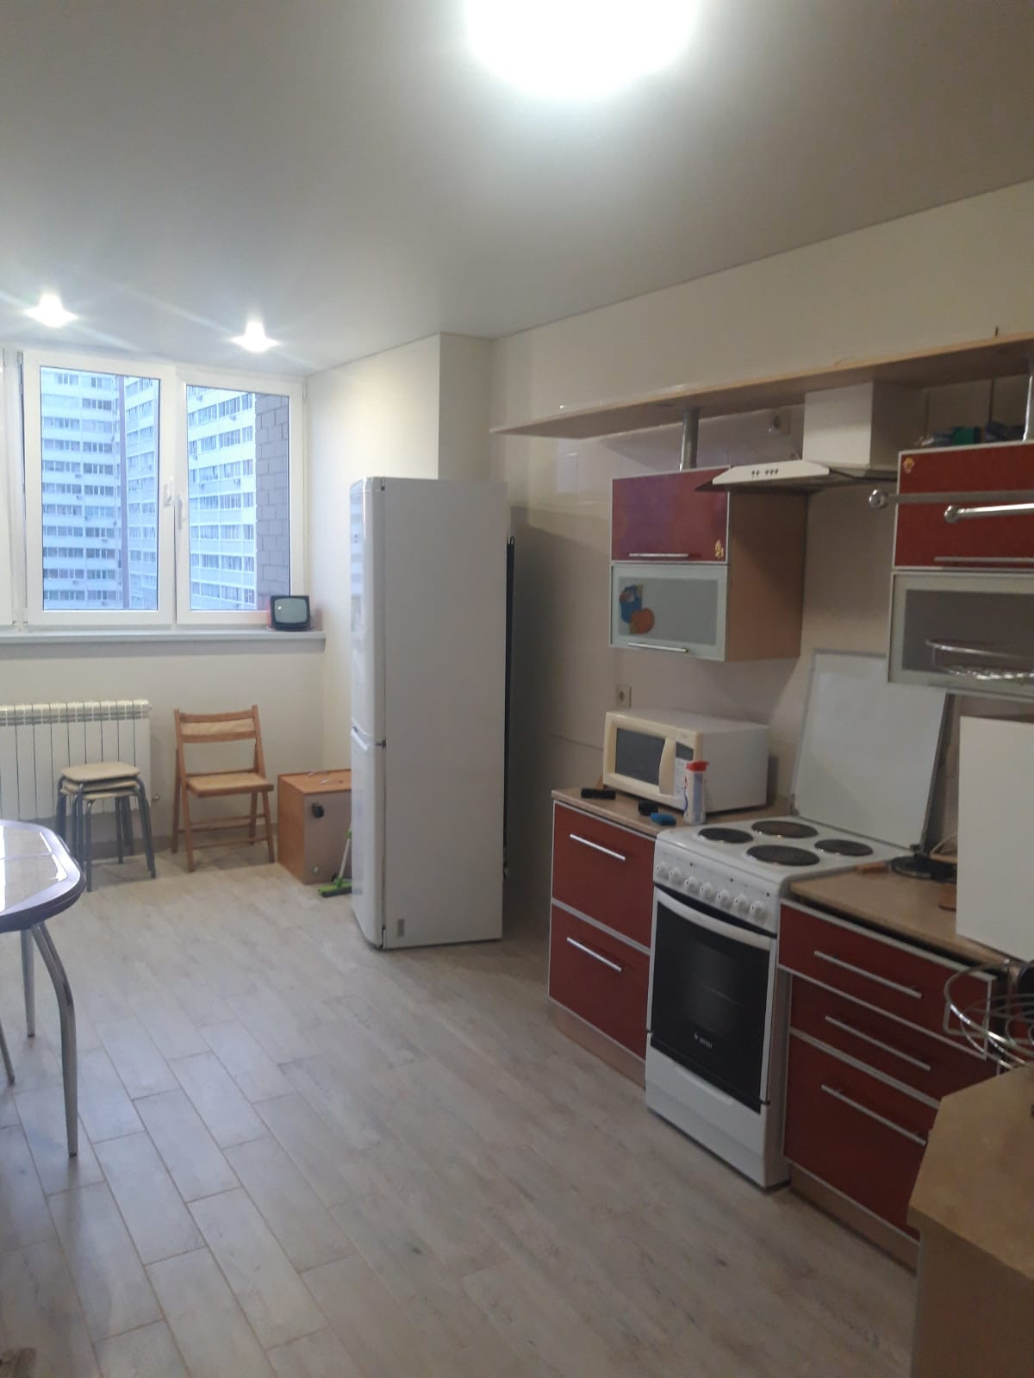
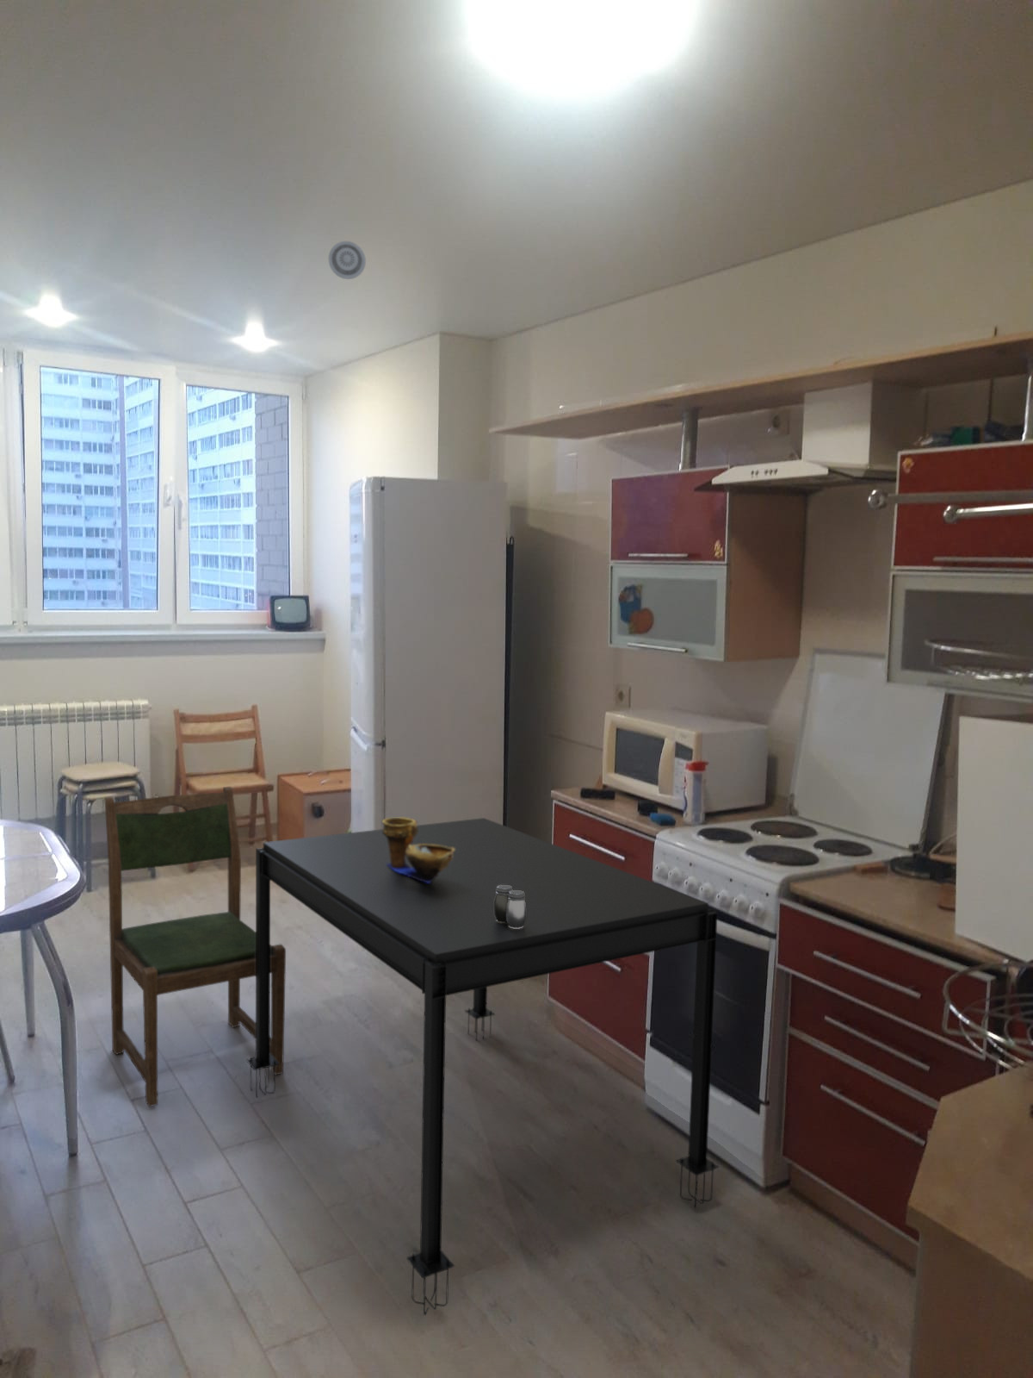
+ dining chair (192, 933)
+ dining table (464, 1010)
+ salt and pepper shaker (510, 905)
+ decorative bowl (417, 849)
+ smoke detector (347, 258)
